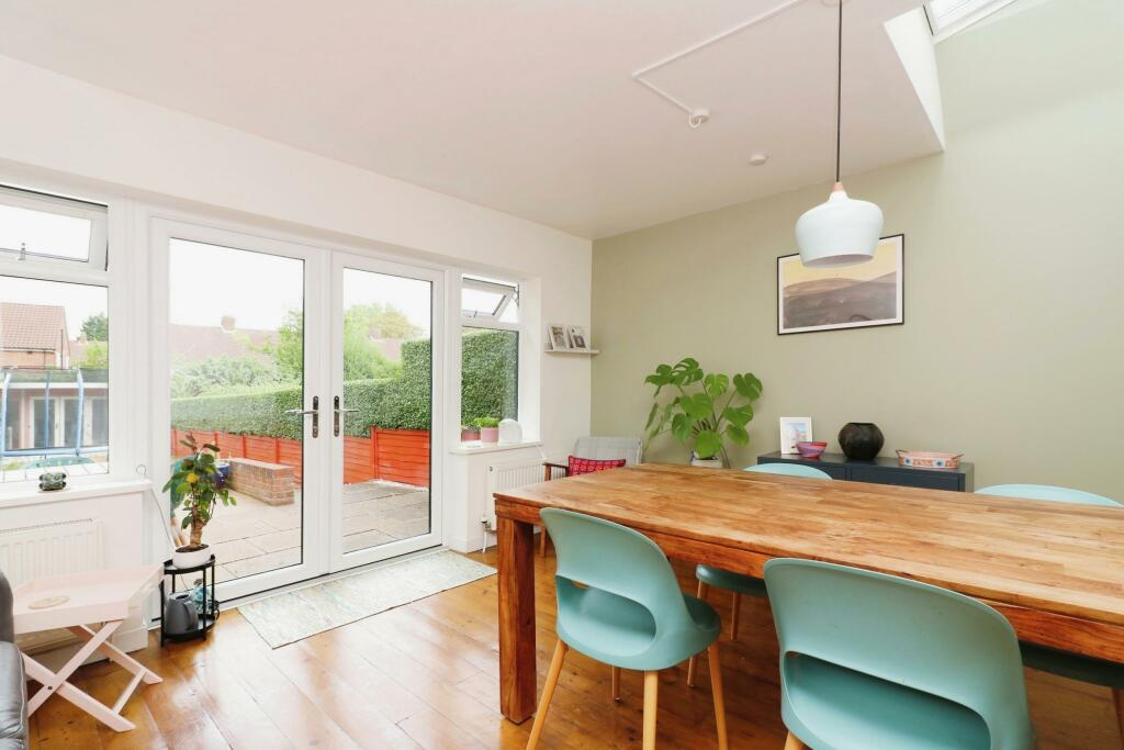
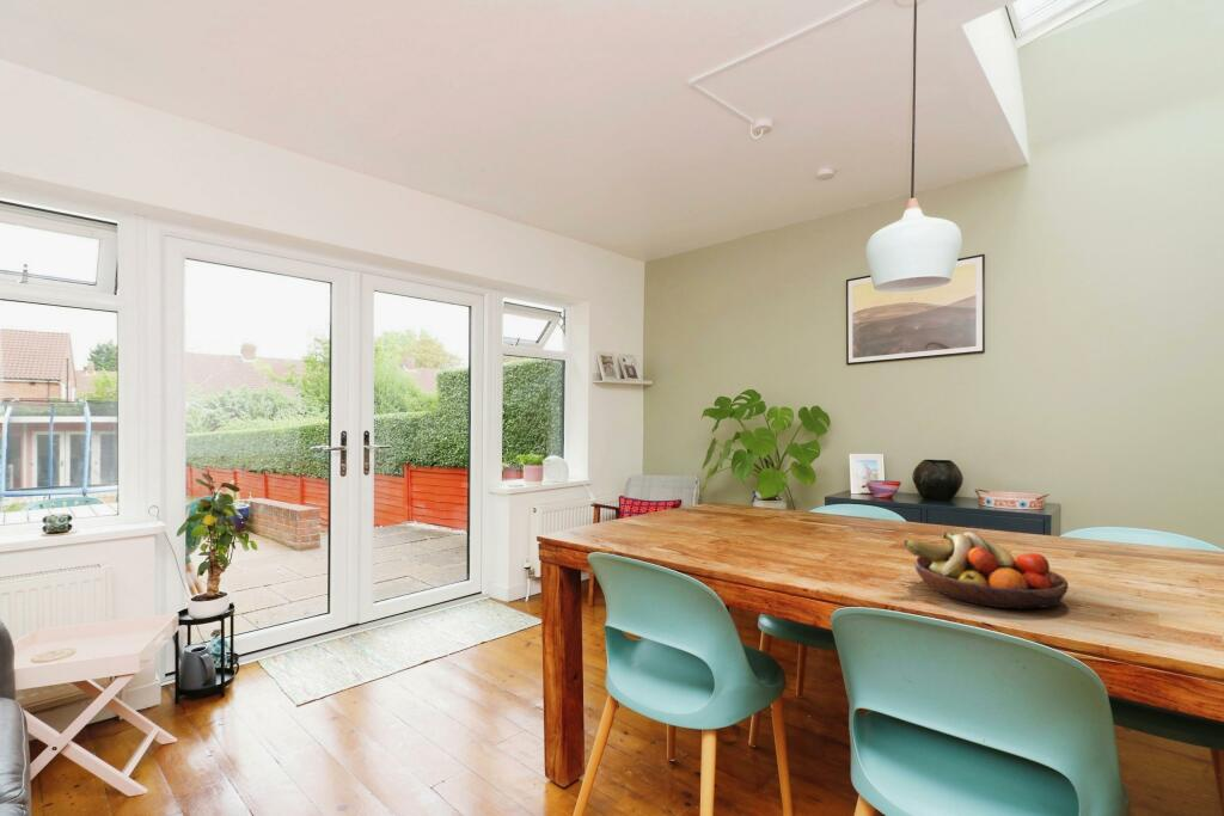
+ fruit bowl (985, 564)
